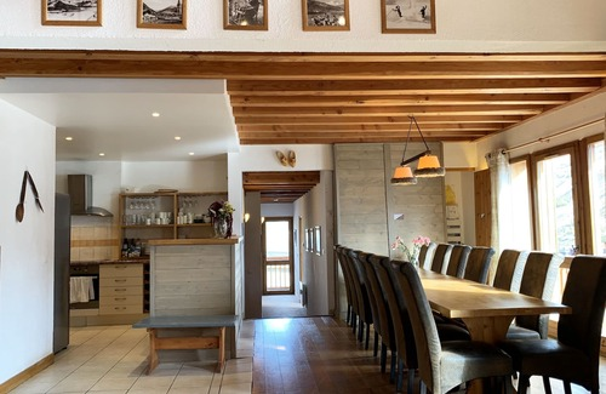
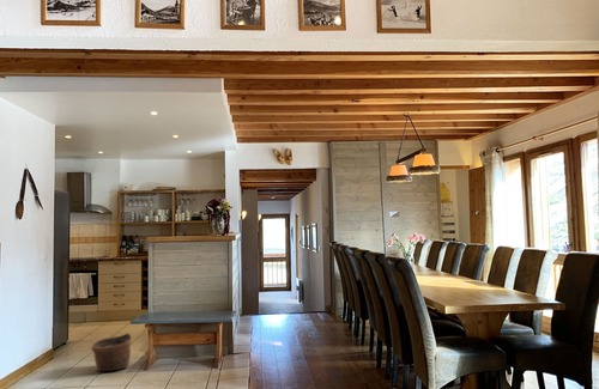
+ basket (111, 353)
